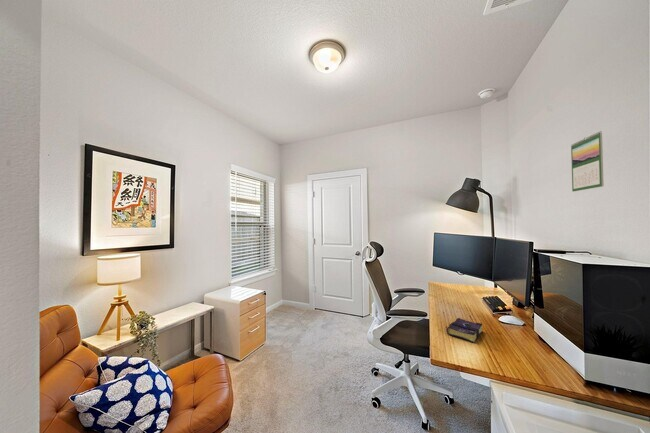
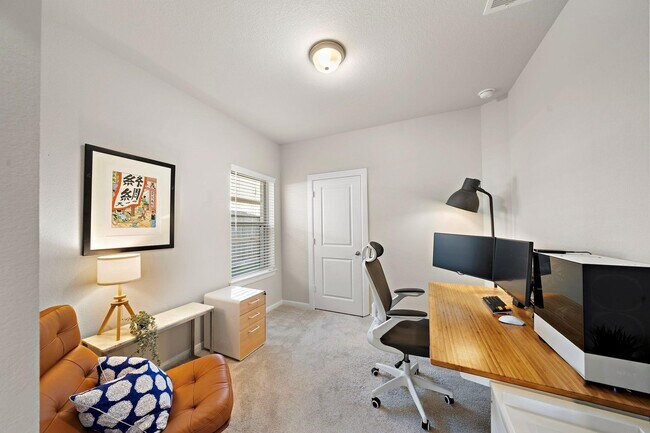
- calendar (585, 163)
- book (464, 328)
